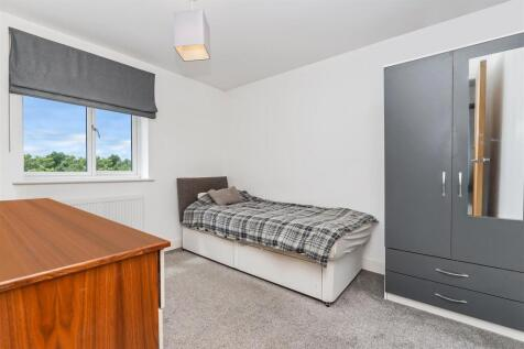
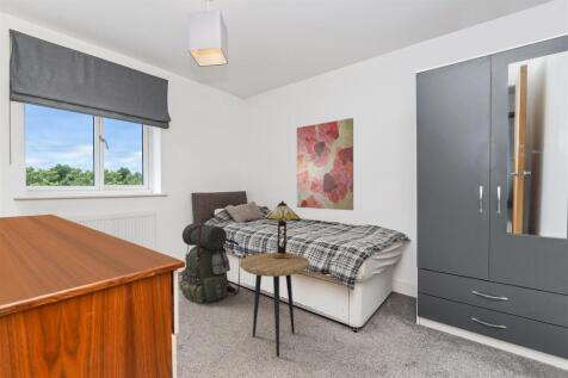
+ wall art (322, 166)
+ side table (274, 300)
+ backpack (210, 258)
+ table lamp (279, 228)
